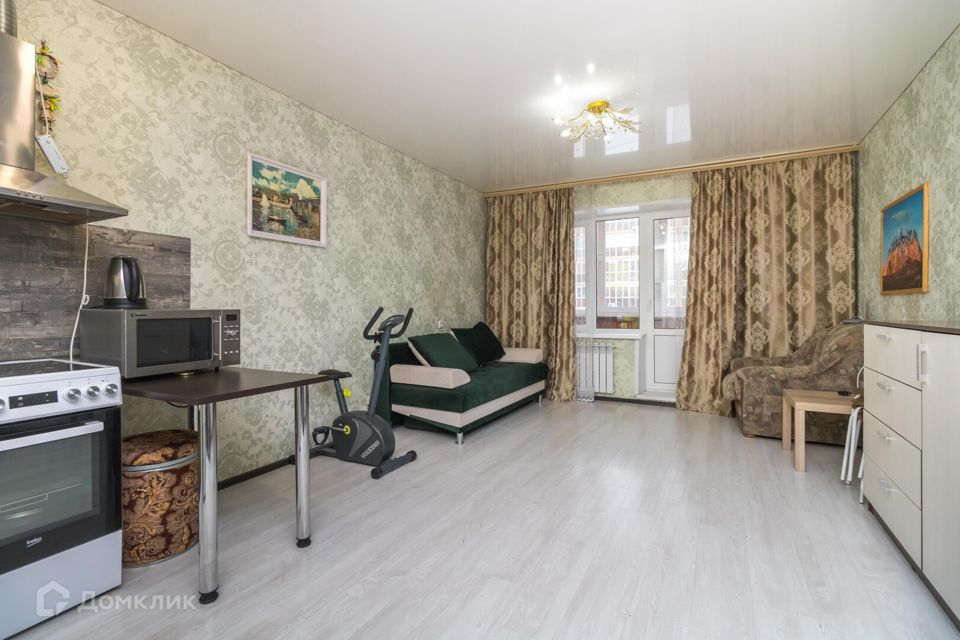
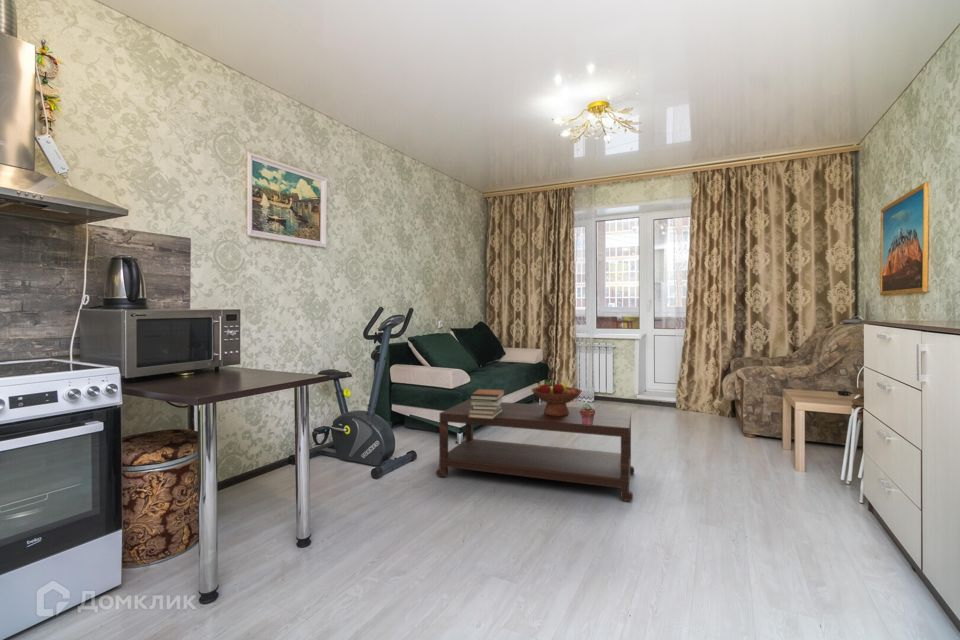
+ fruit bowl (556, 397)
+ coffee table (536, 445)
+ potted succulent (587, 413)
+ book stack (487, 402)
